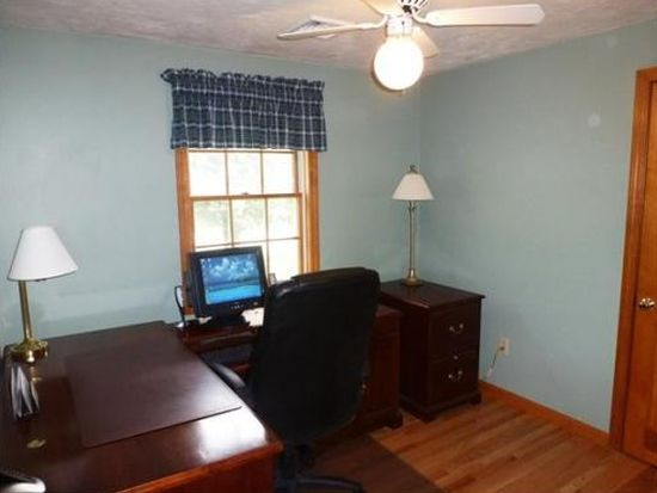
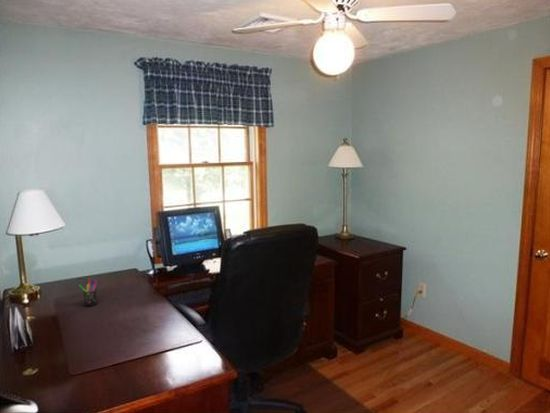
+ pen holder (88, 291)
